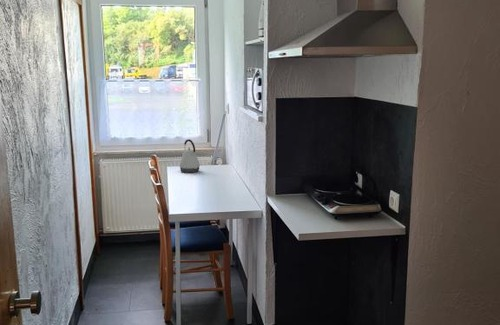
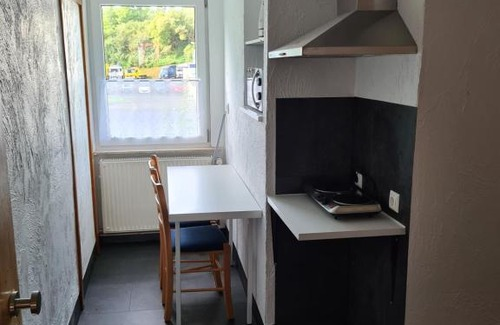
- kettle (189, 155)
